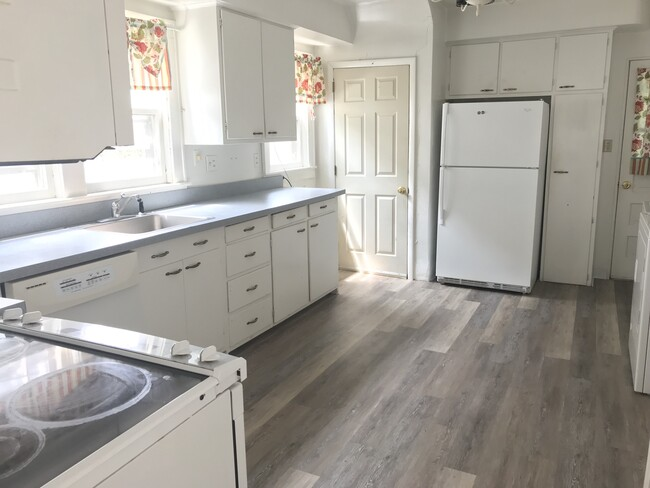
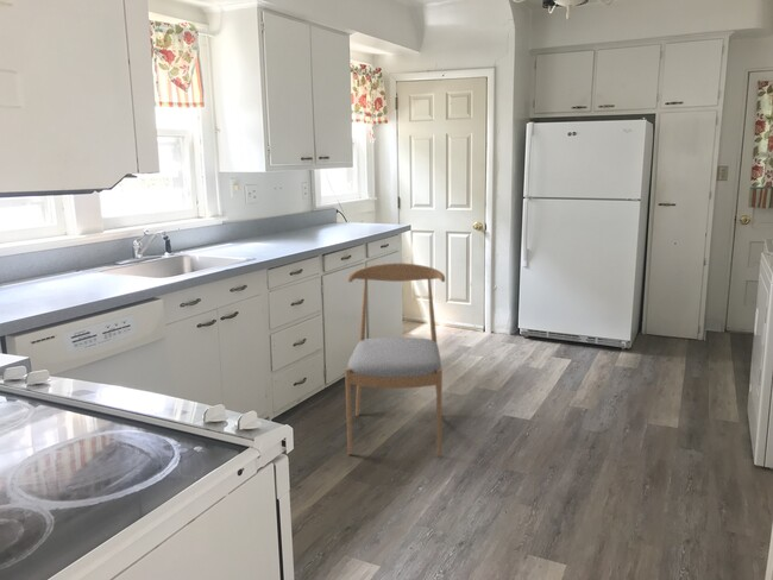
+ dining chair (395, 354)
